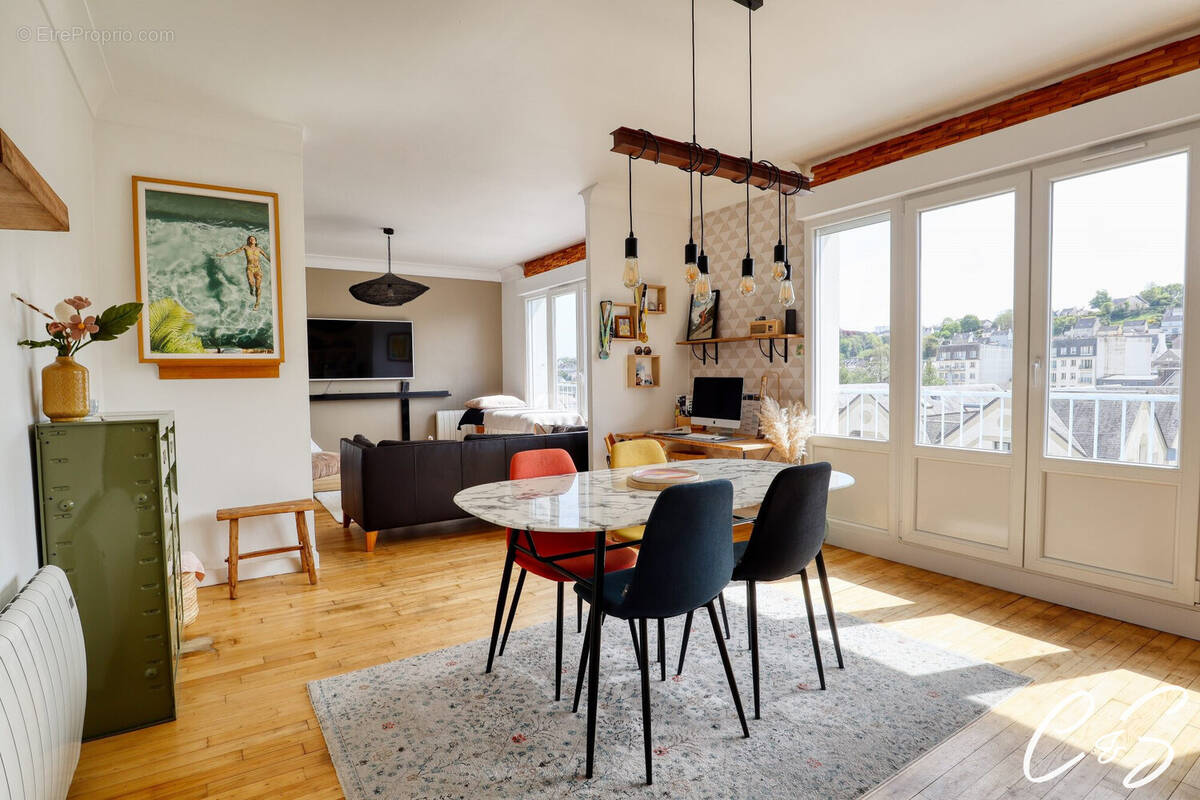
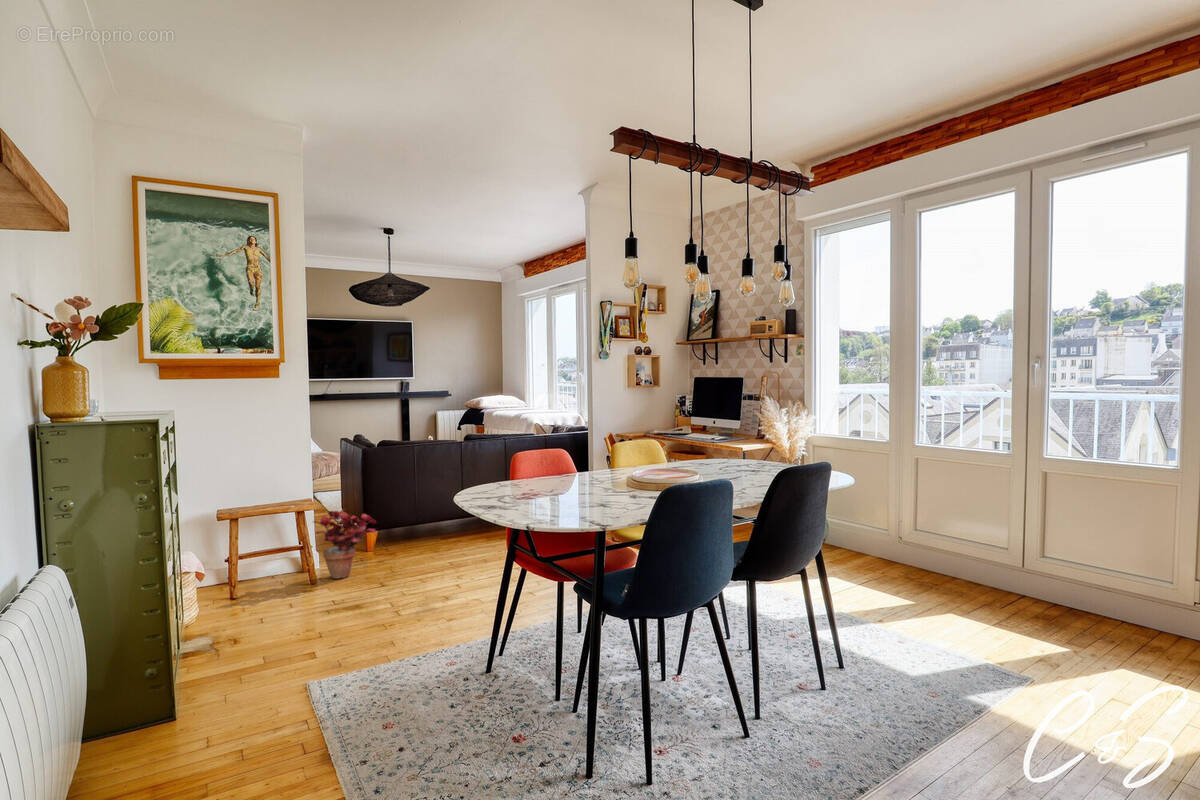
+ potted plant (344, 543)
